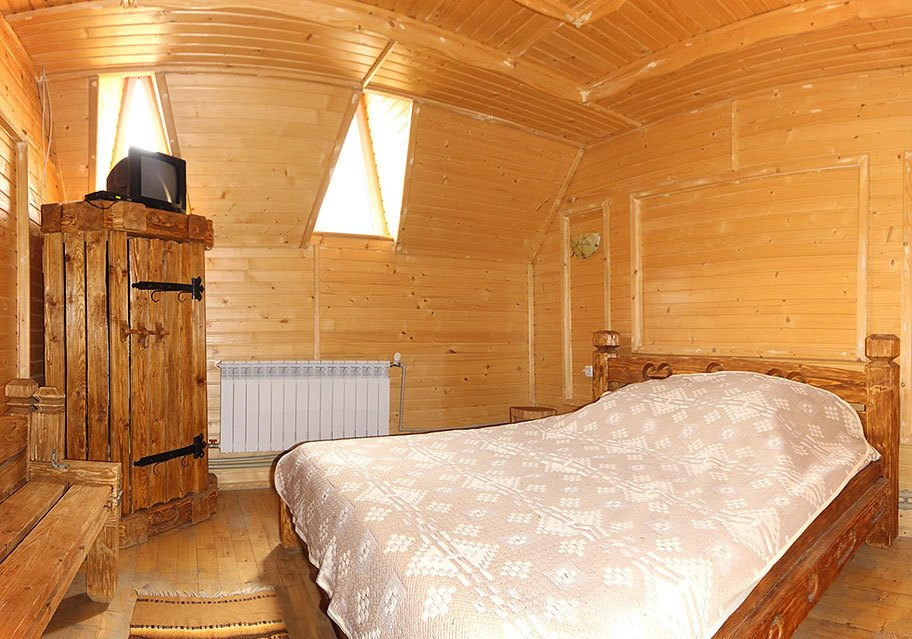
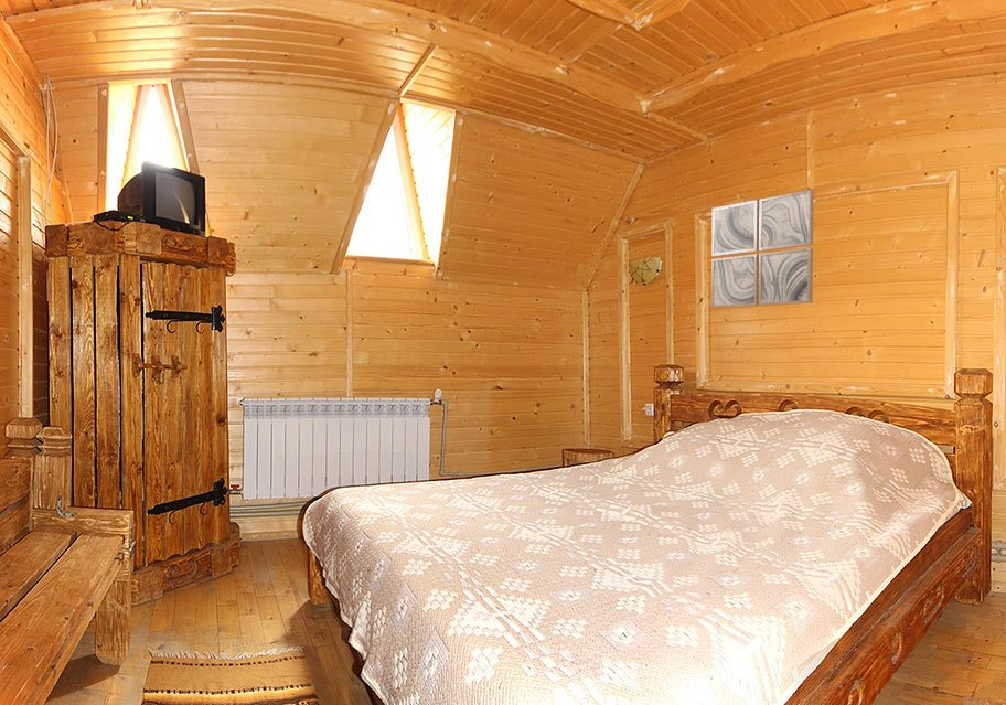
+ wall art (759, 254)
